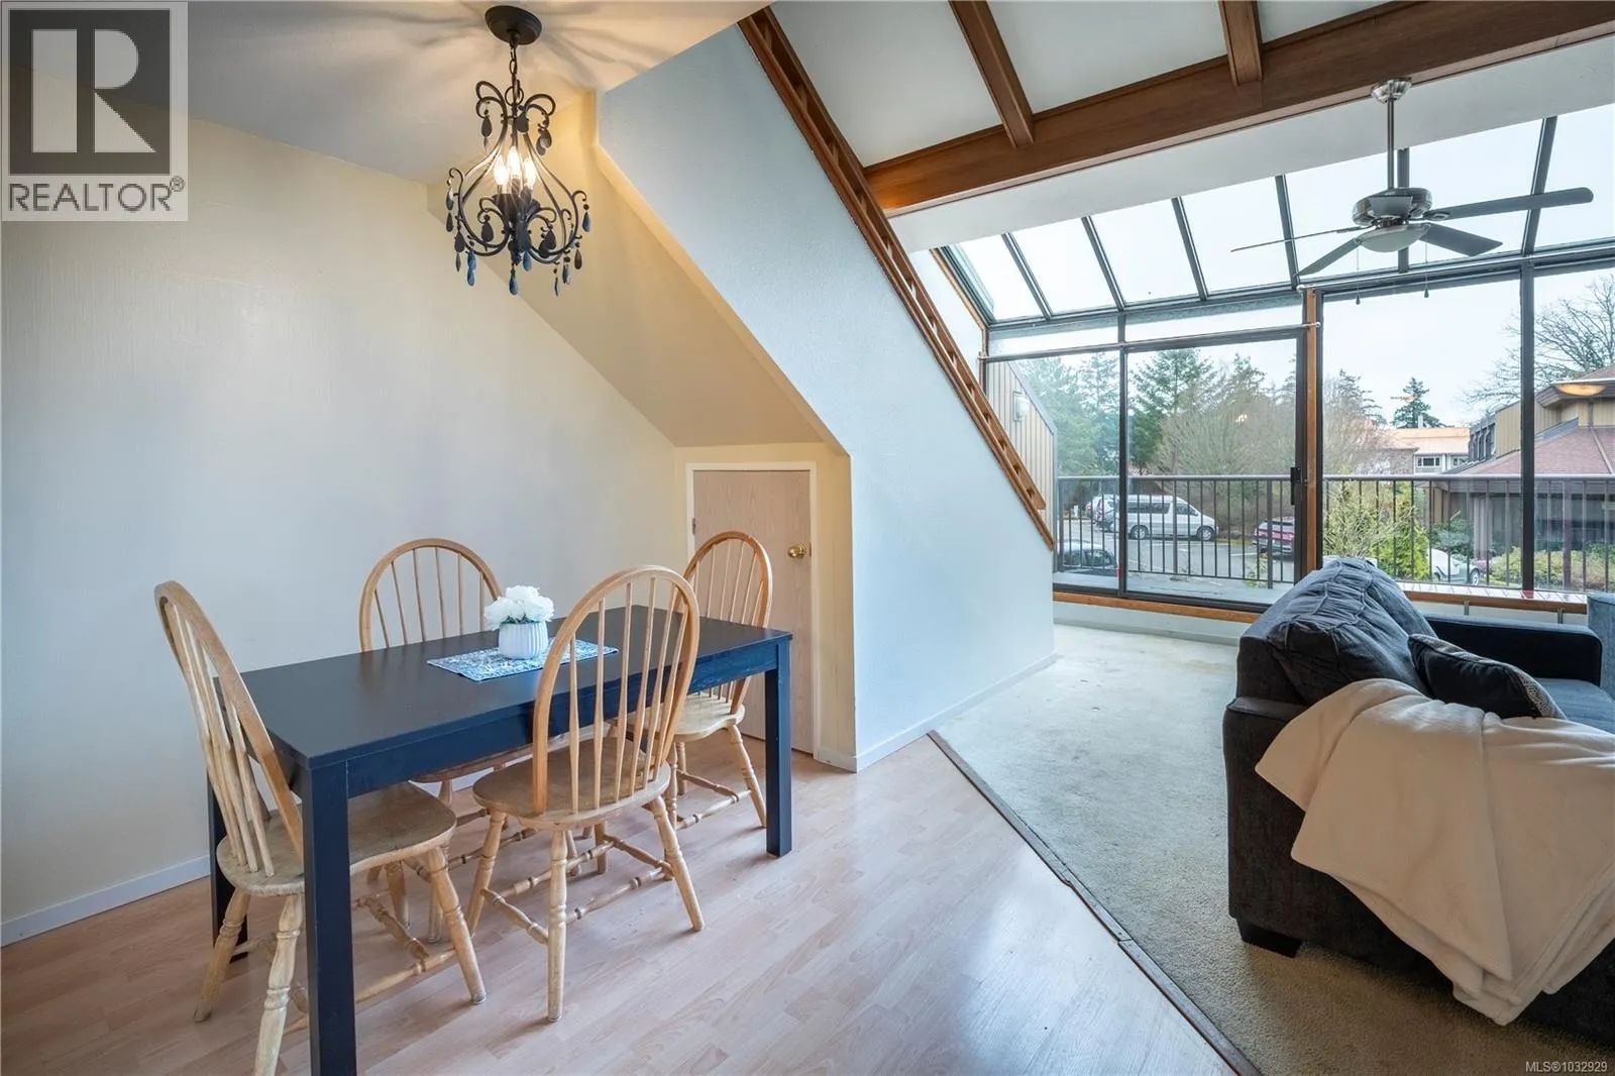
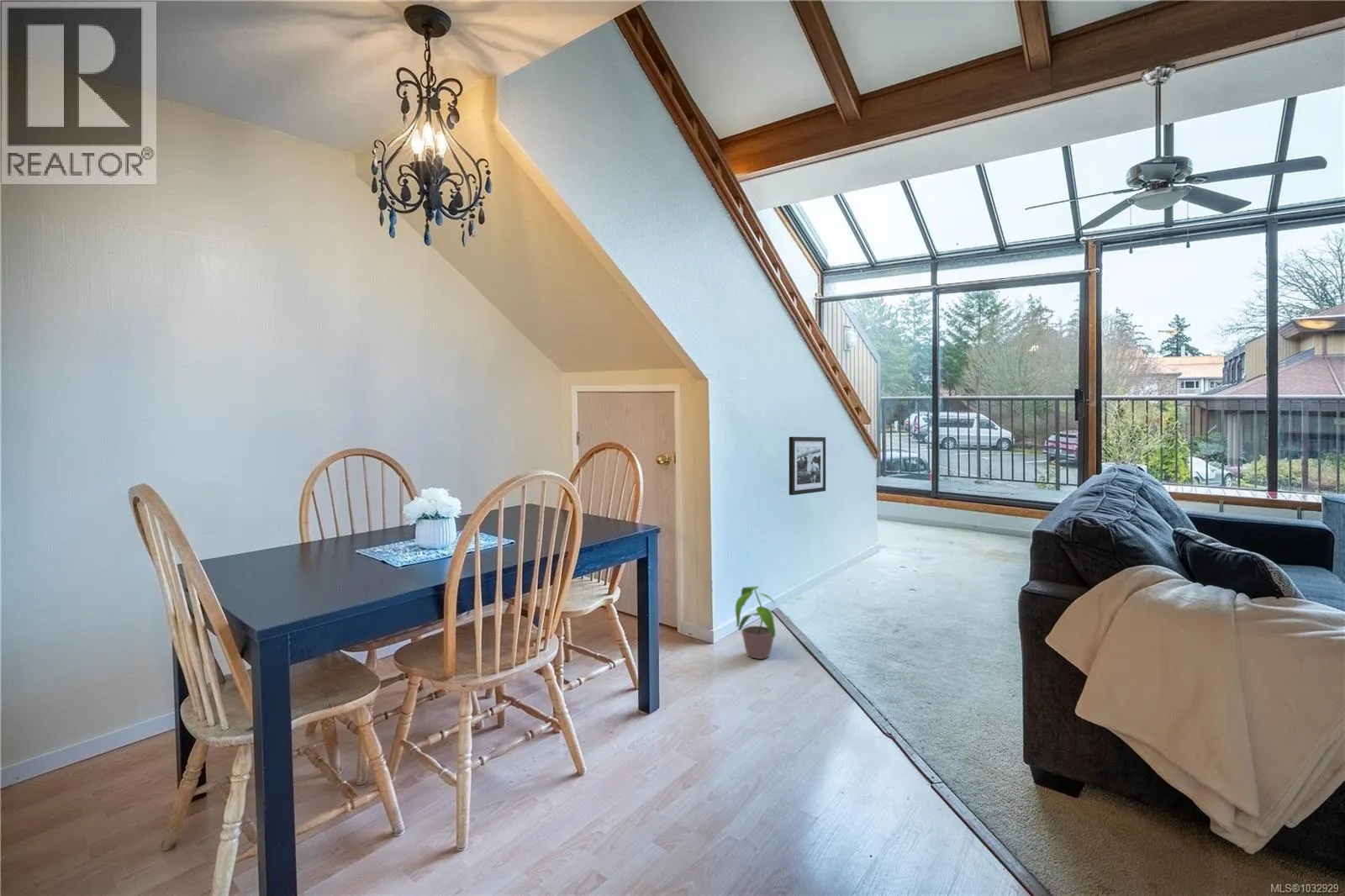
+ potted plant (761, 621)
+ picture frame (808, 465)
